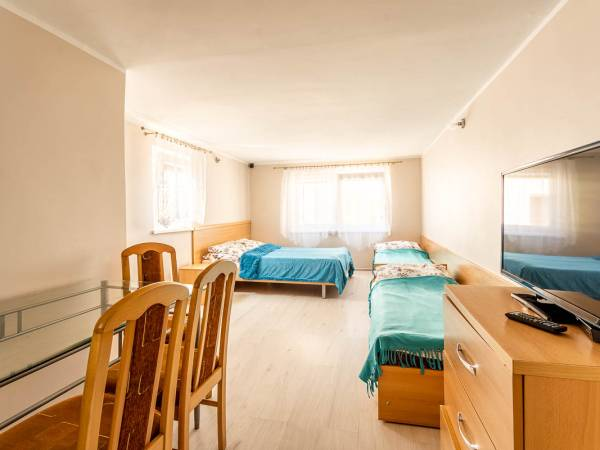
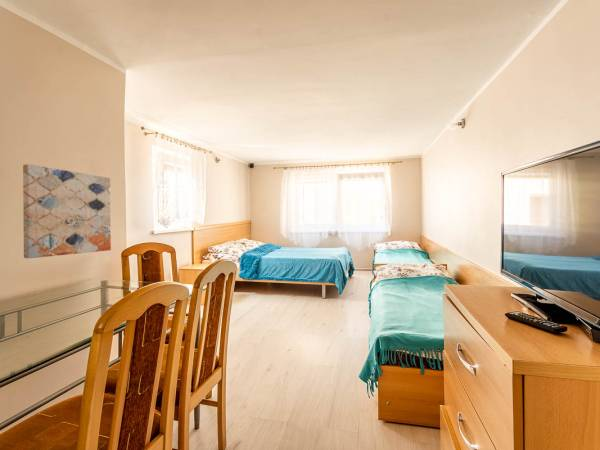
+ wall art (72, 212)
